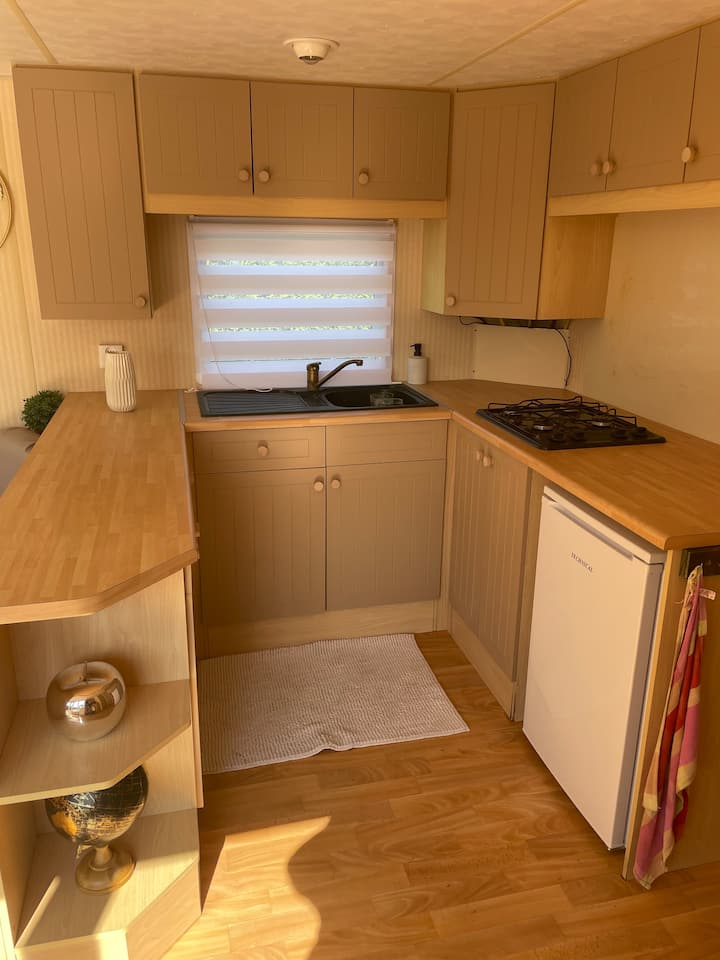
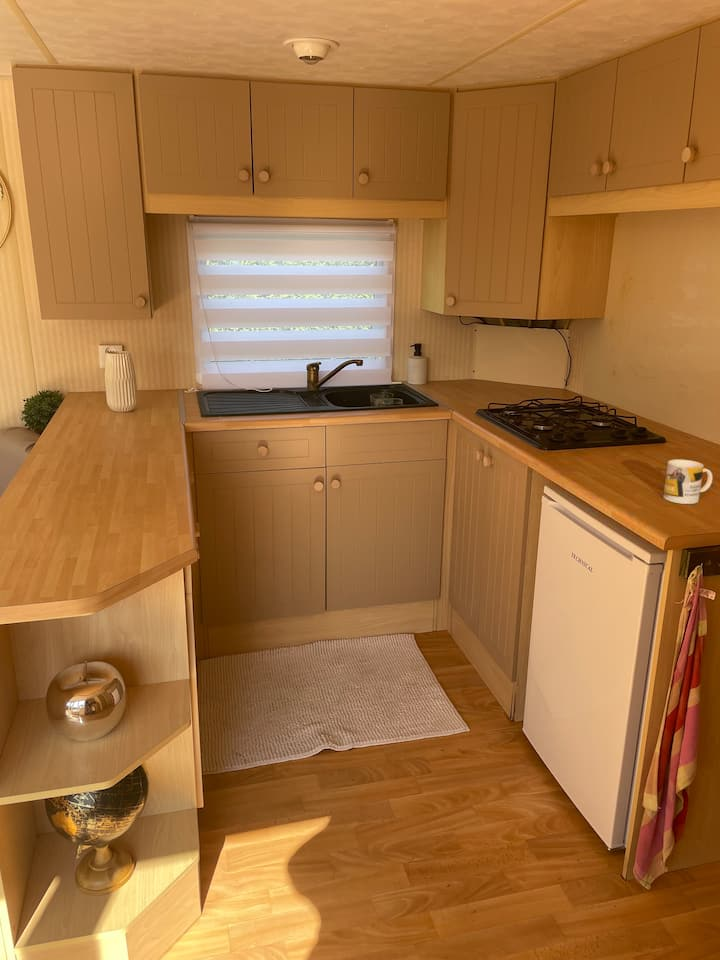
+ mug (690, 481)
